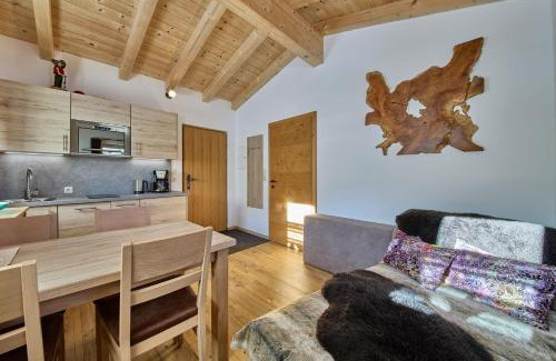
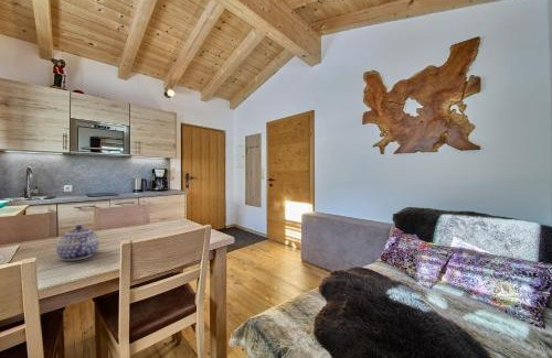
+ teapot (78, 240)
